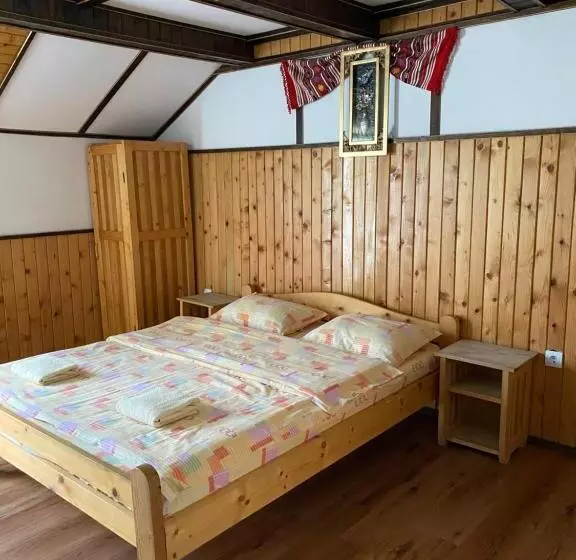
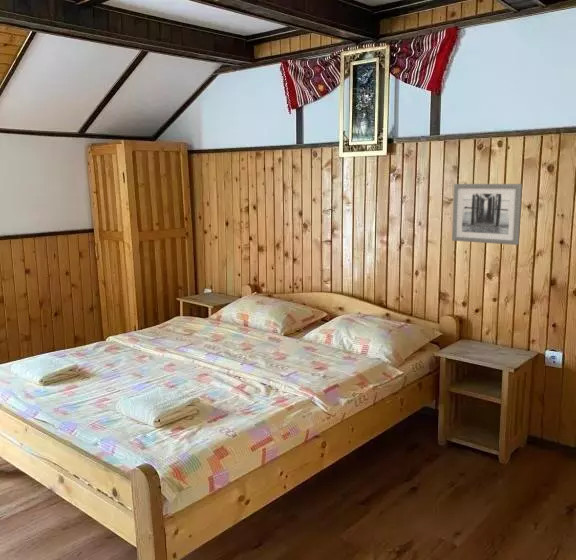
+ wall art (485, 213)
